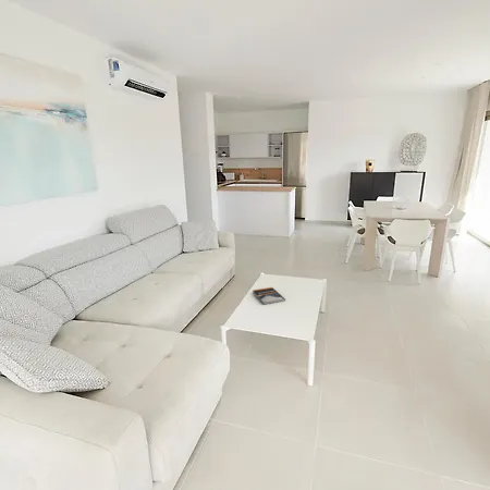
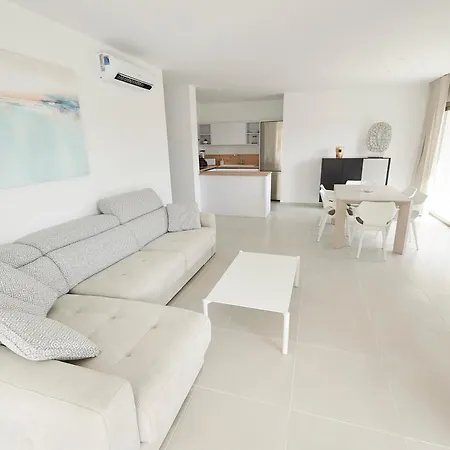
- book (268, 295)
